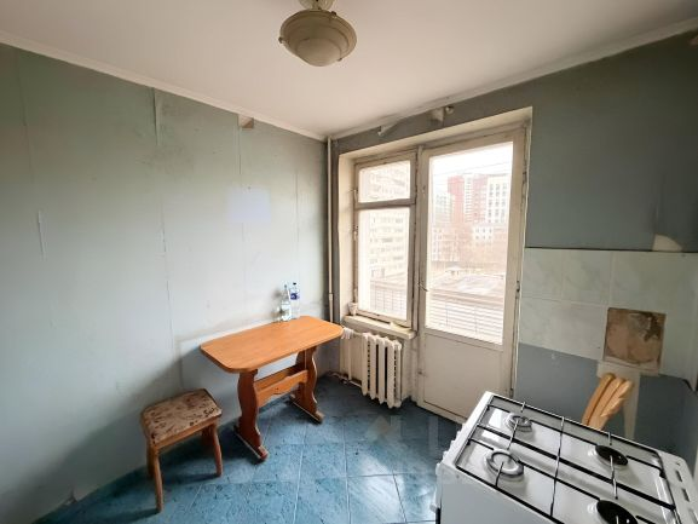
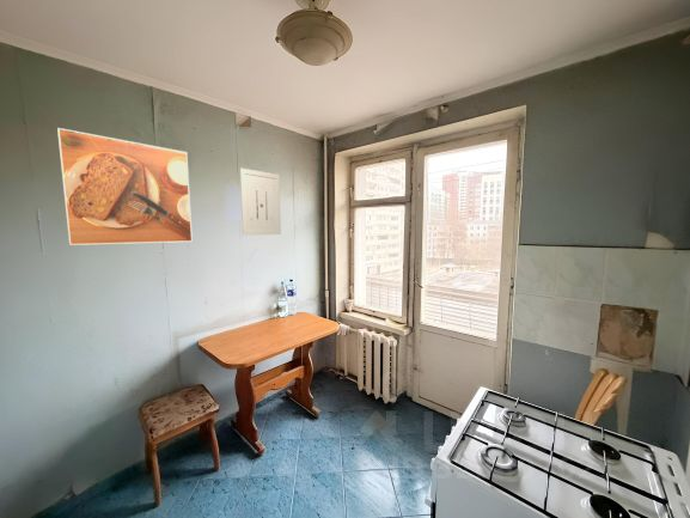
+ wall art (261, 203)
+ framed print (134, 193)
